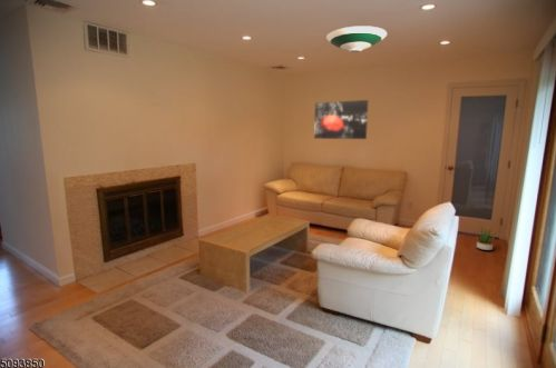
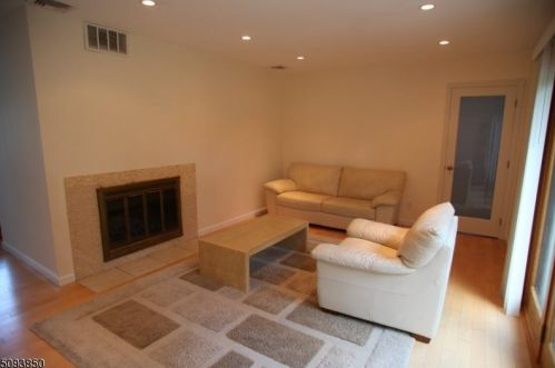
- potted plant (485, 238)
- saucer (355, 43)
- wall art (340, 120)
